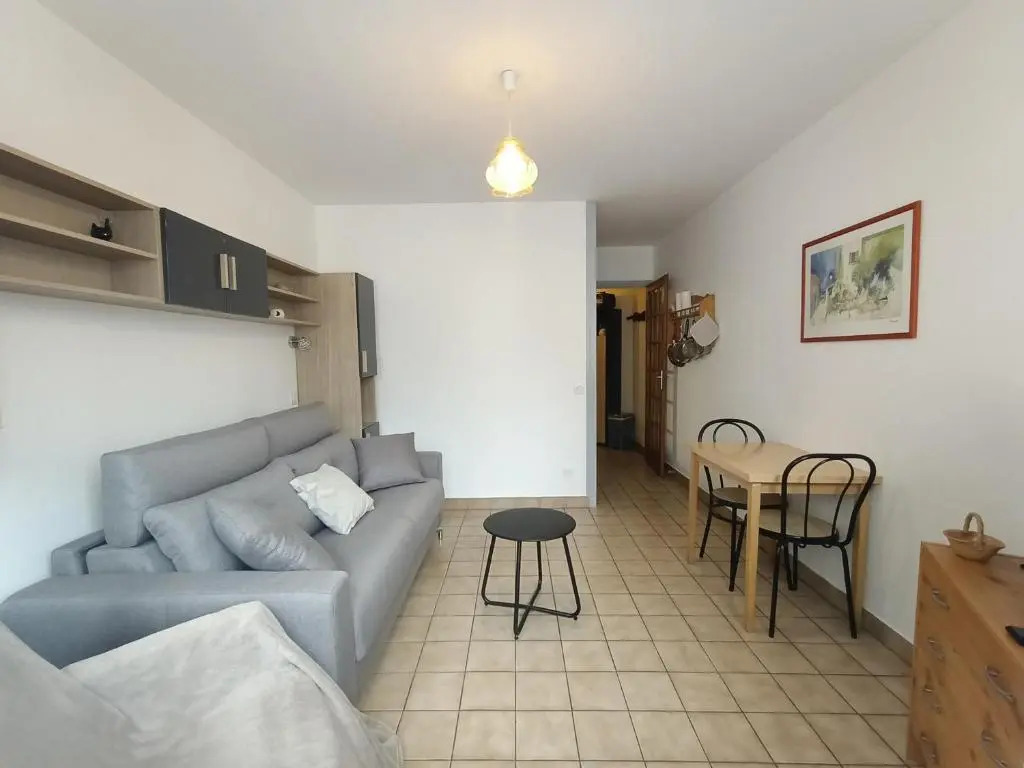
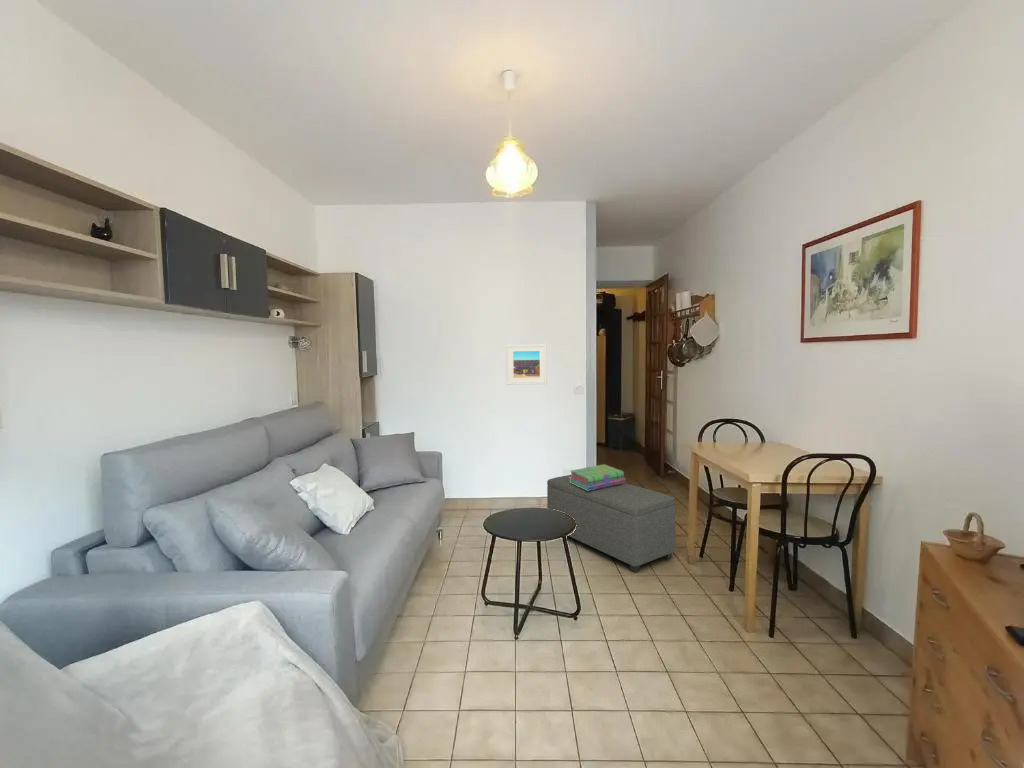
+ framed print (526, 364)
+ stack of books (597, 477)
+ ottoman (606, 514)
